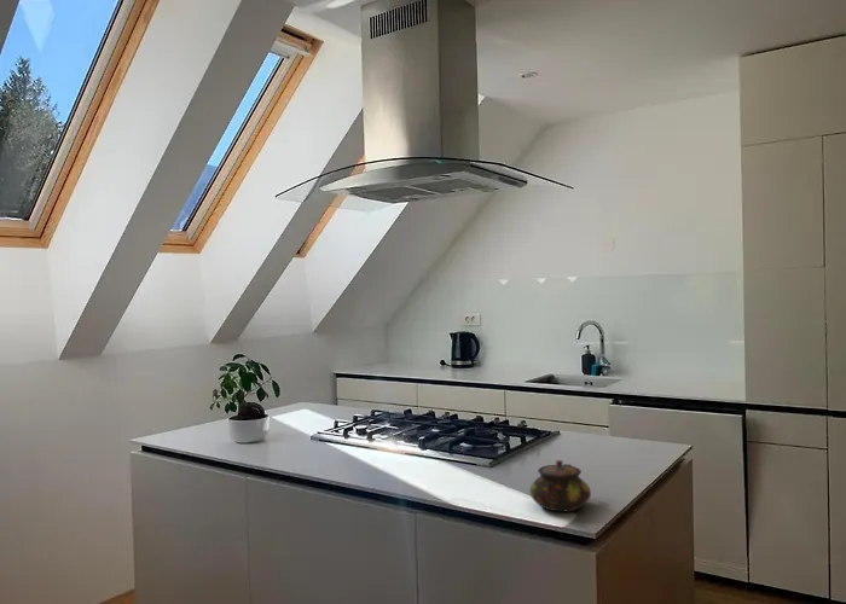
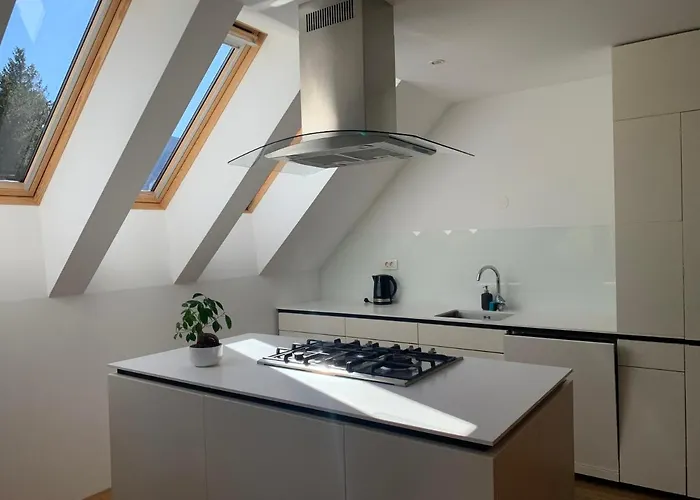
- teapot (560, 483)
